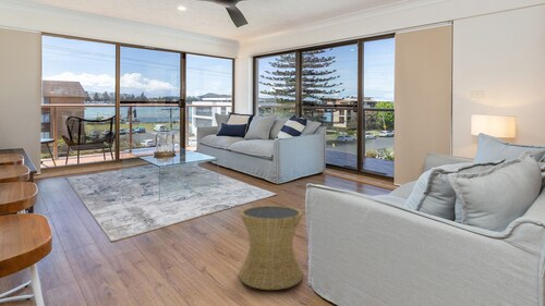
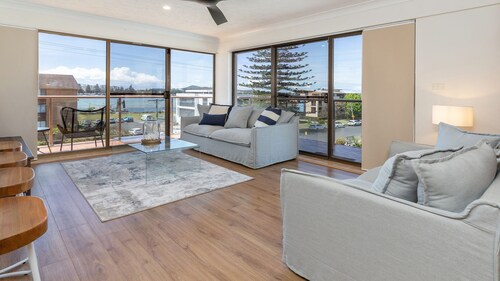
- side table (270, 243)
